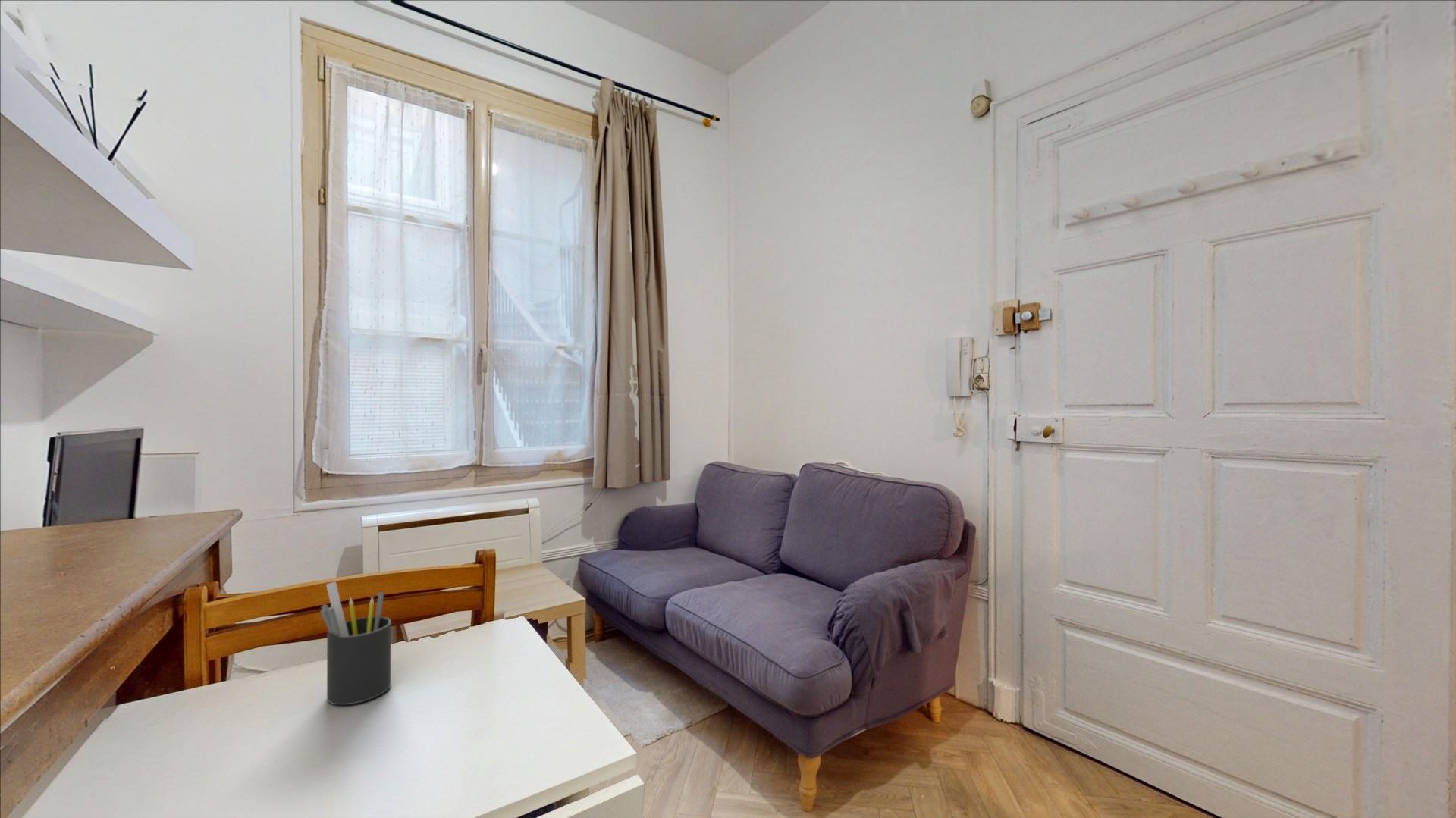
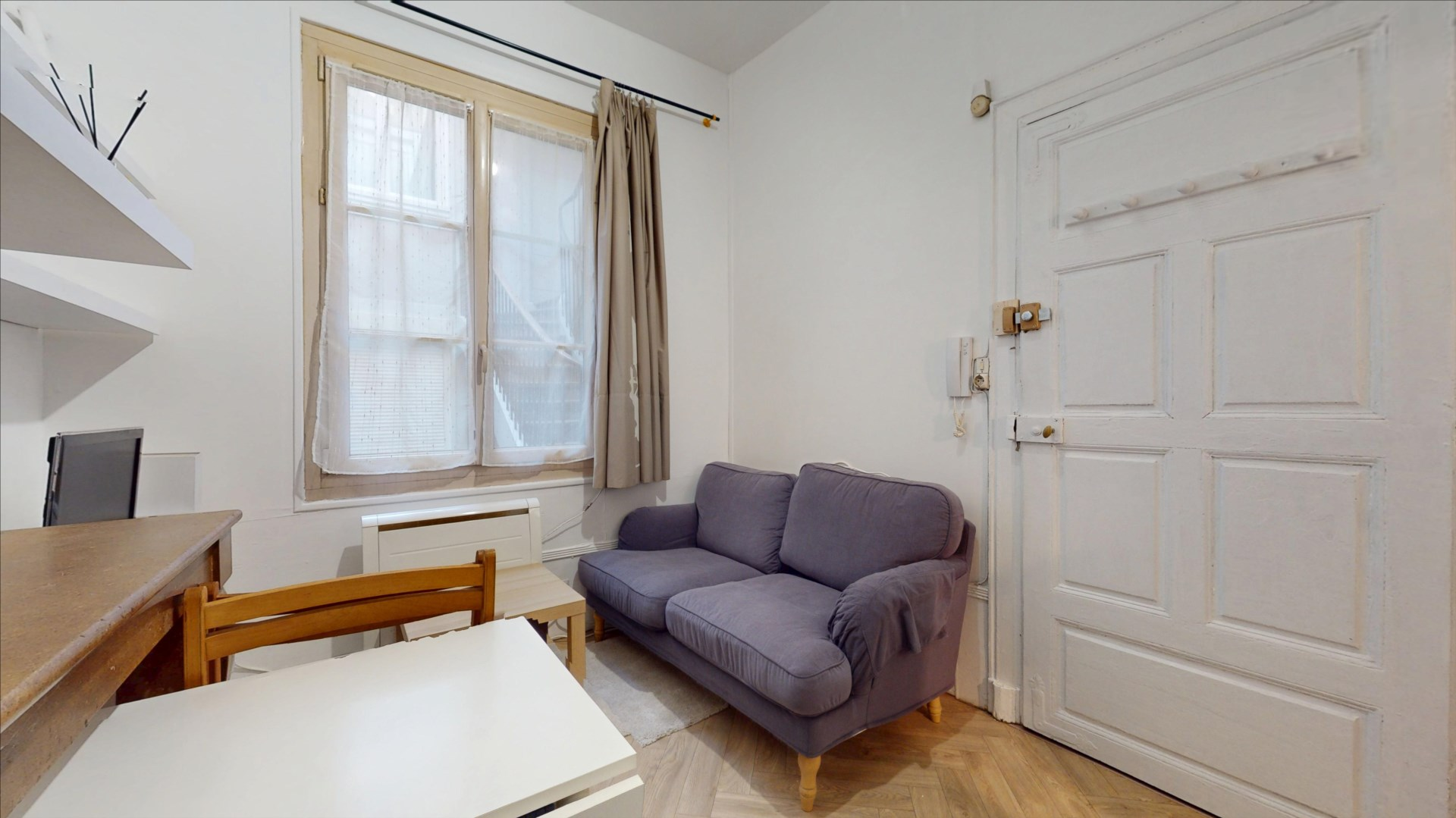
- pen holder (356, 638)
